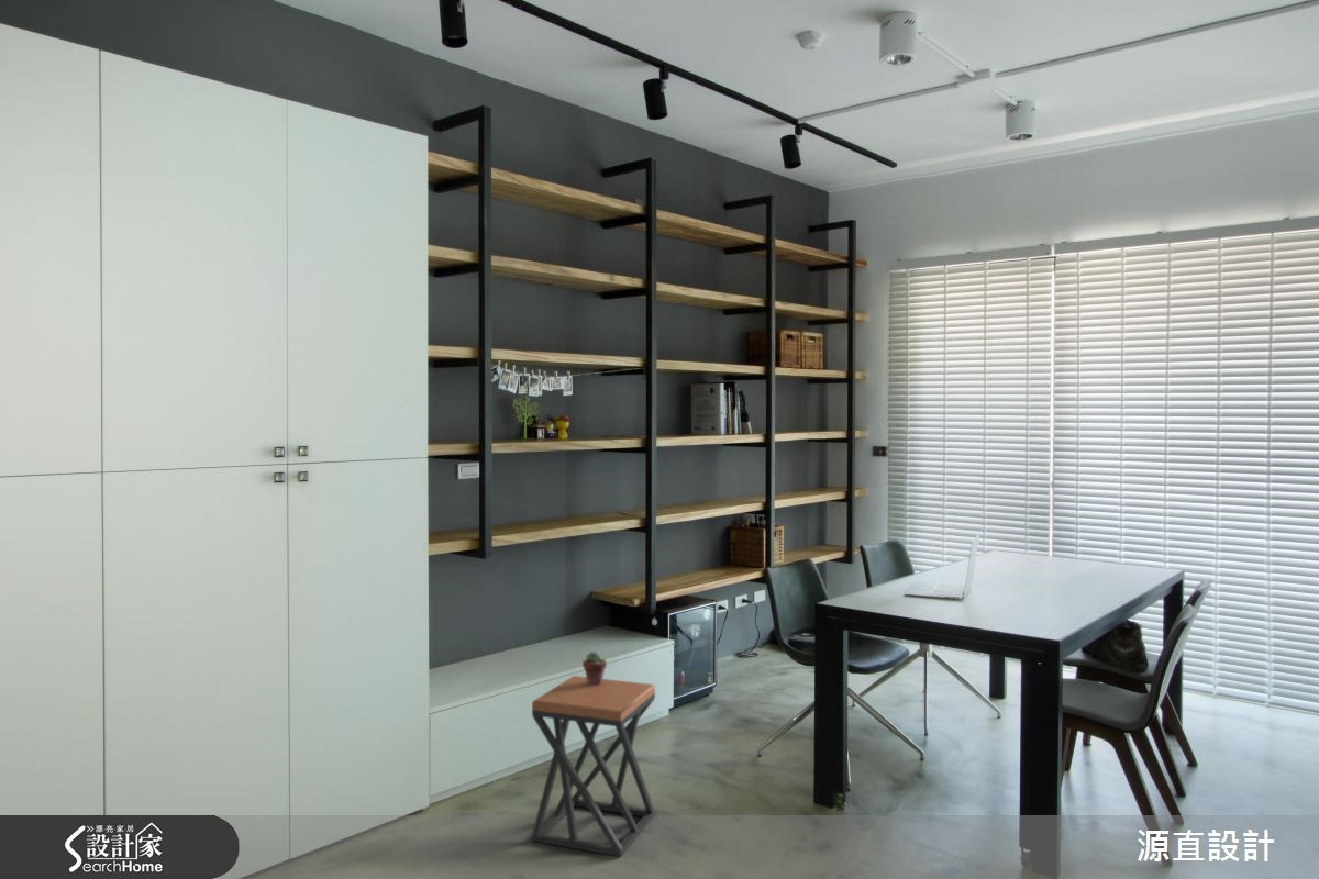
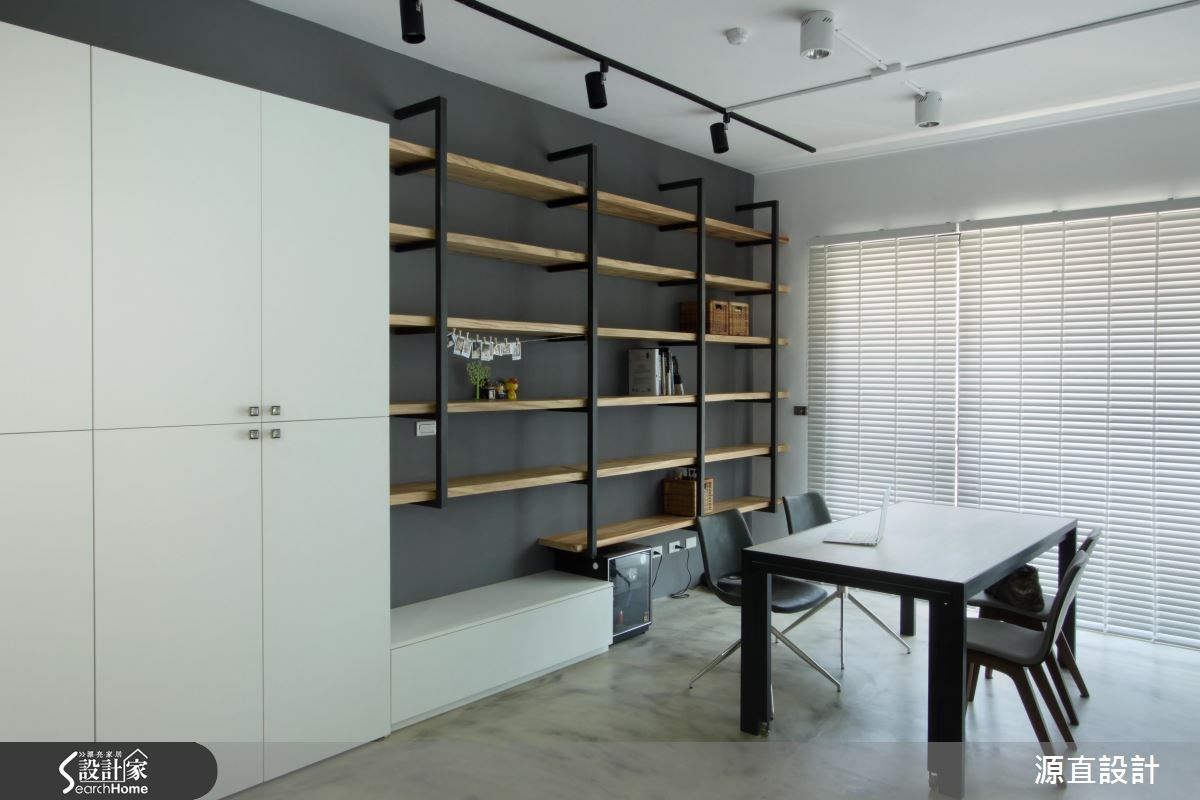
- potted succulent (595, 666)
- stool (595, 759)
